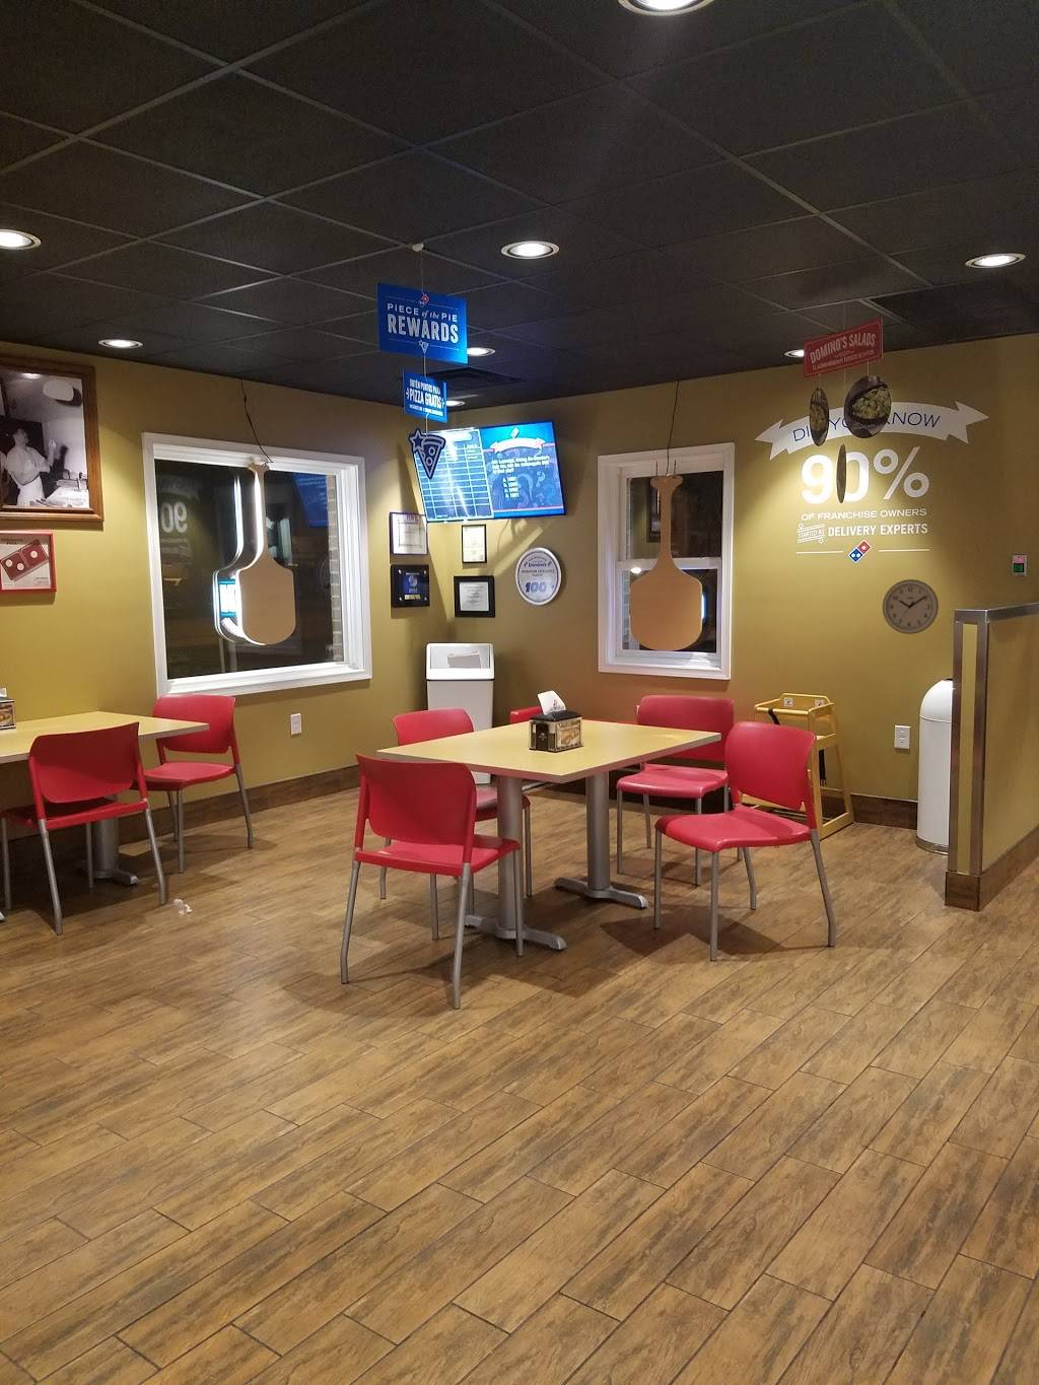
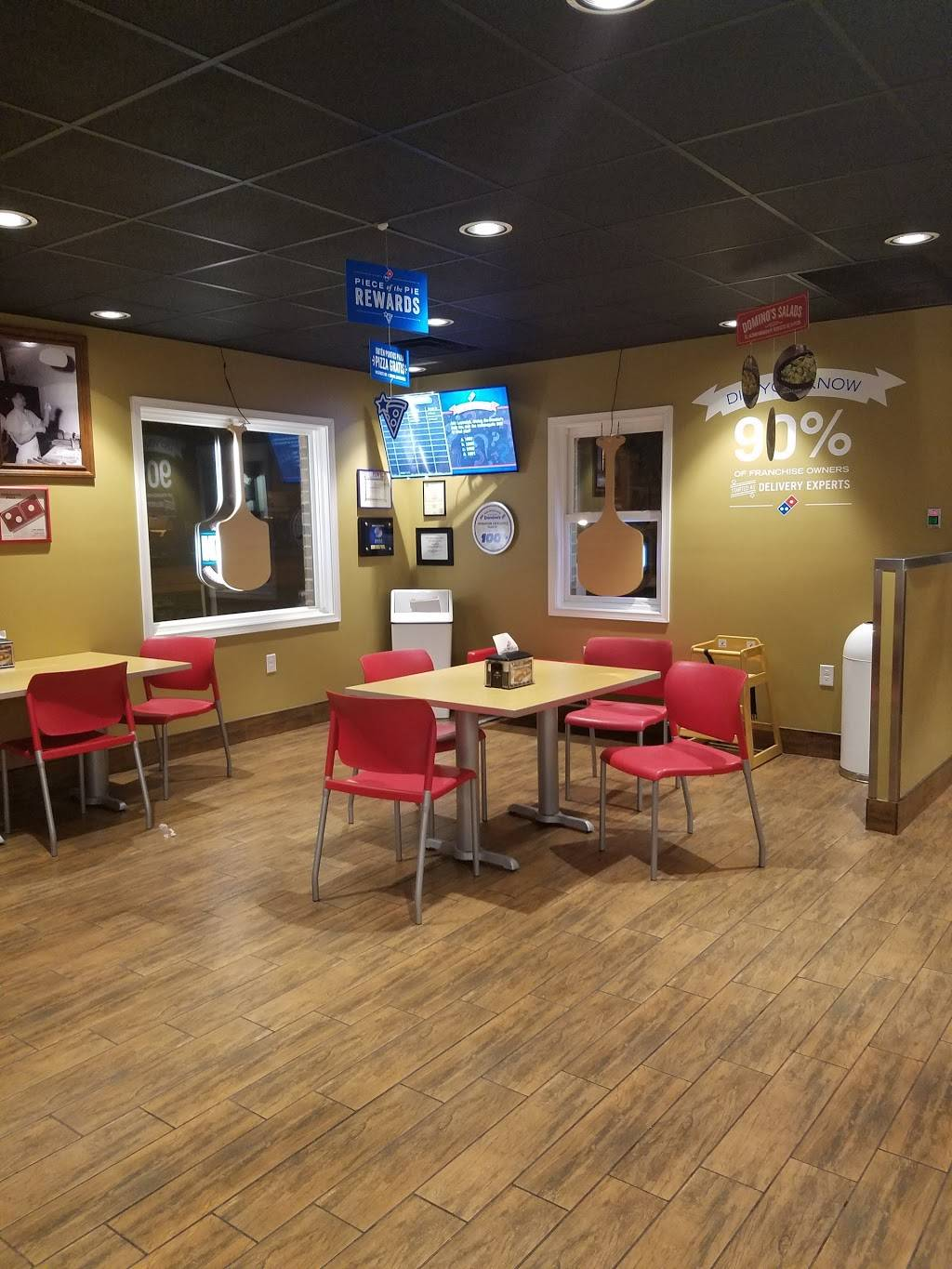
- wall clock (909, 607)
